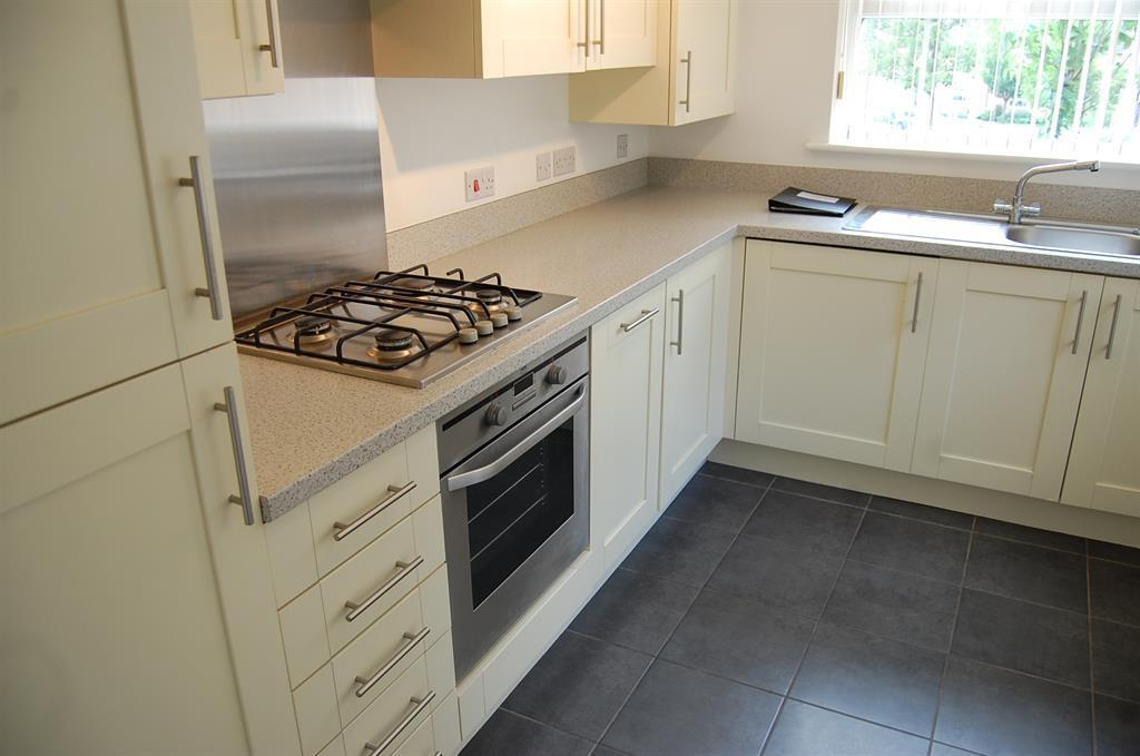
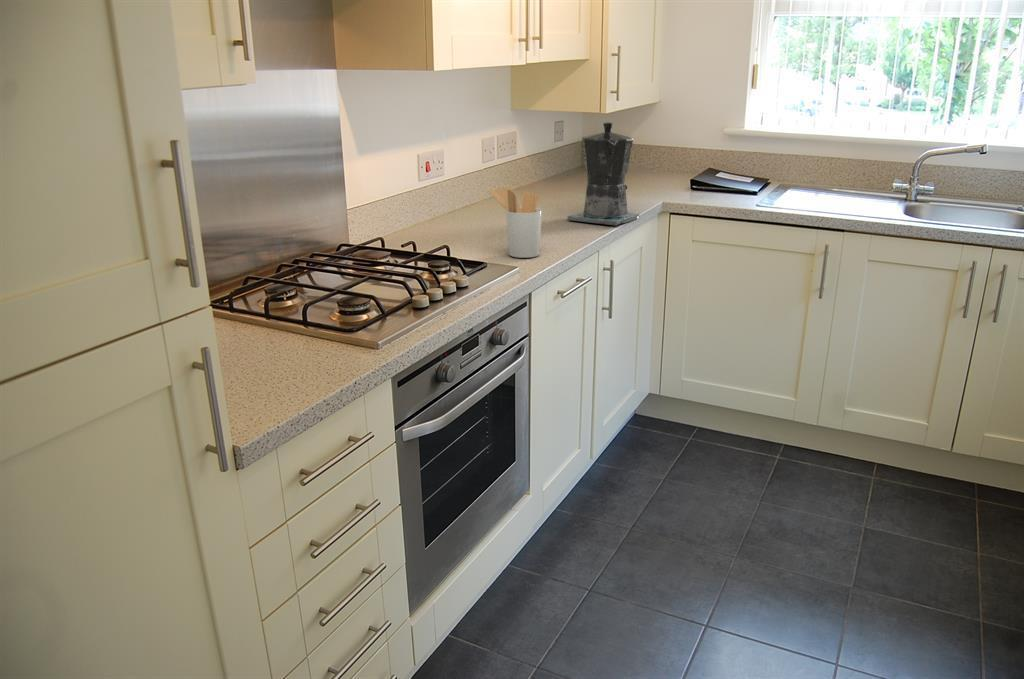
+ utensil holder (516, 220)
+ coffee maker (605, 171)
